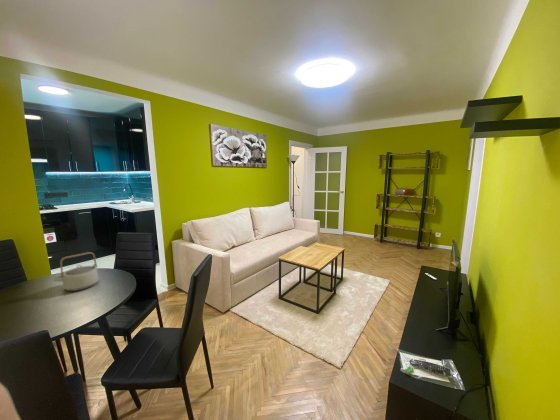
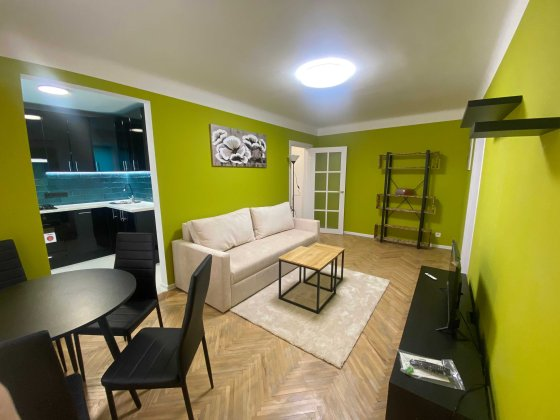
- teapot (76, 271)
